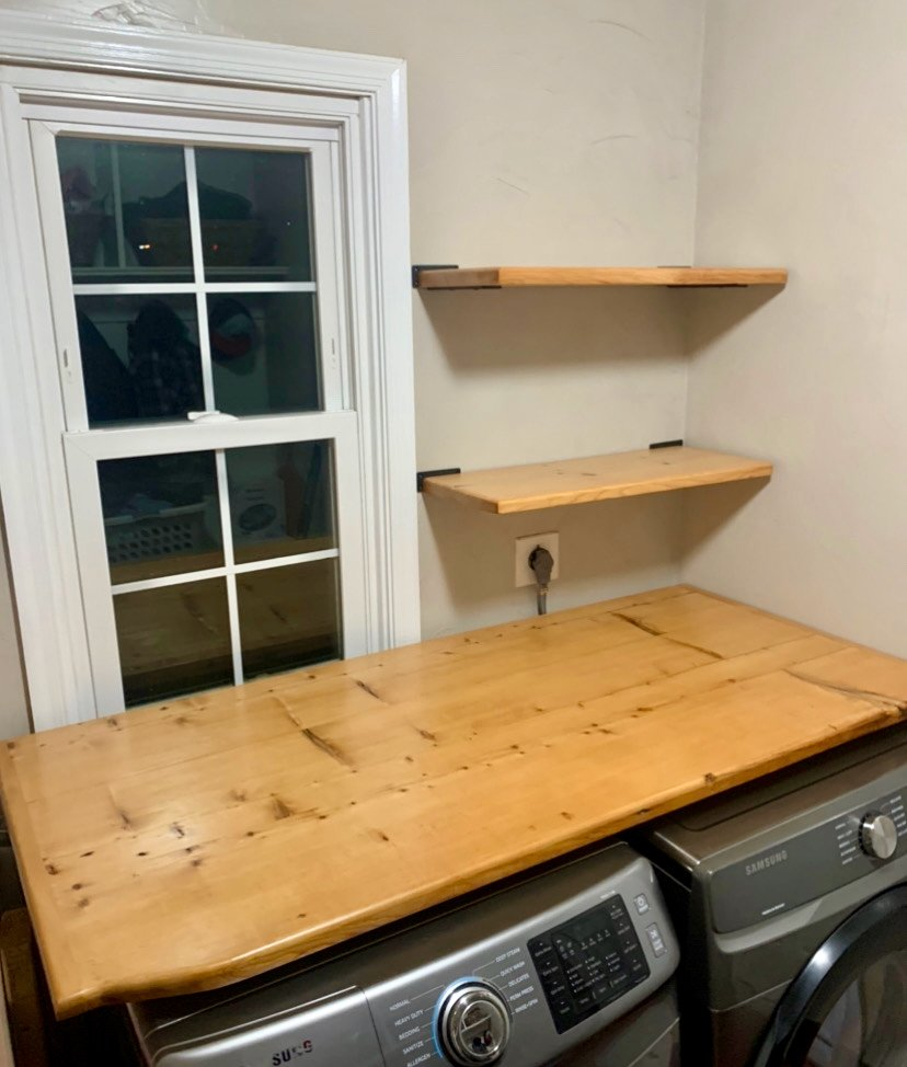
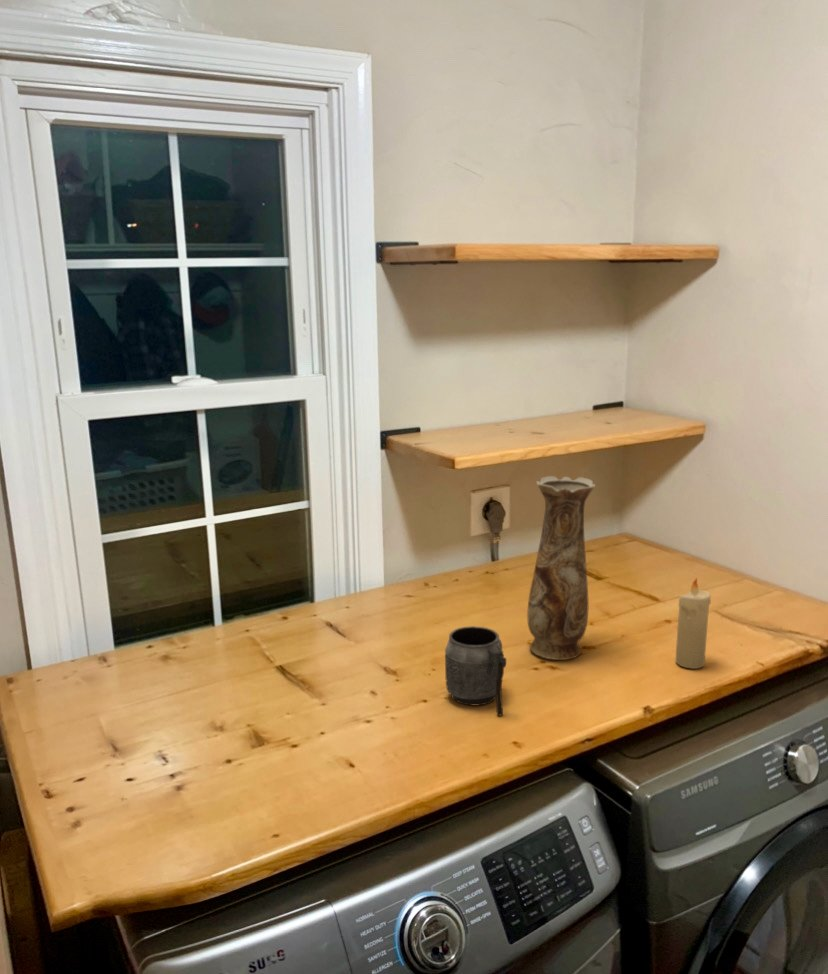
+ vase (560, 567)
+ candle (692, 620)
+ mug (481, 670)
